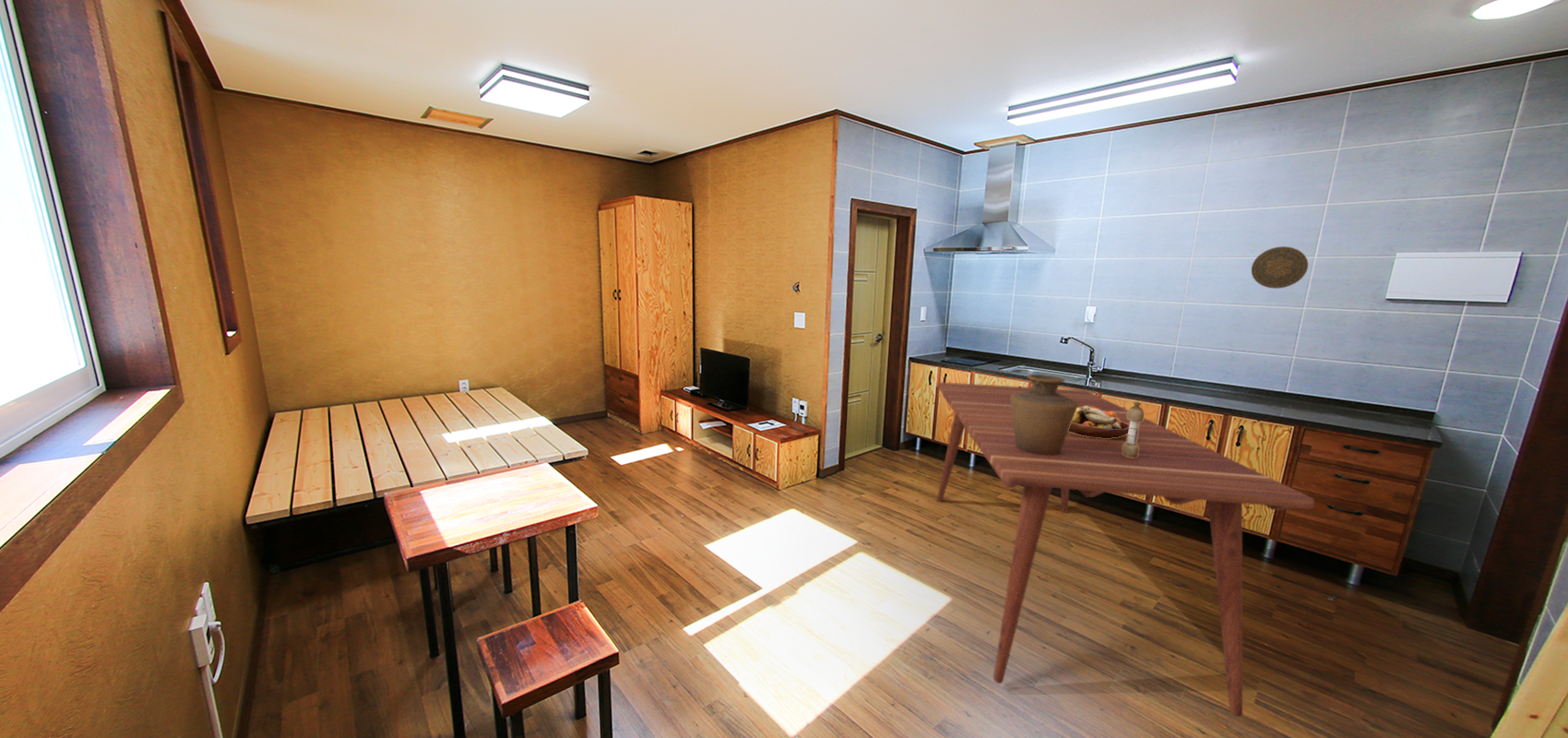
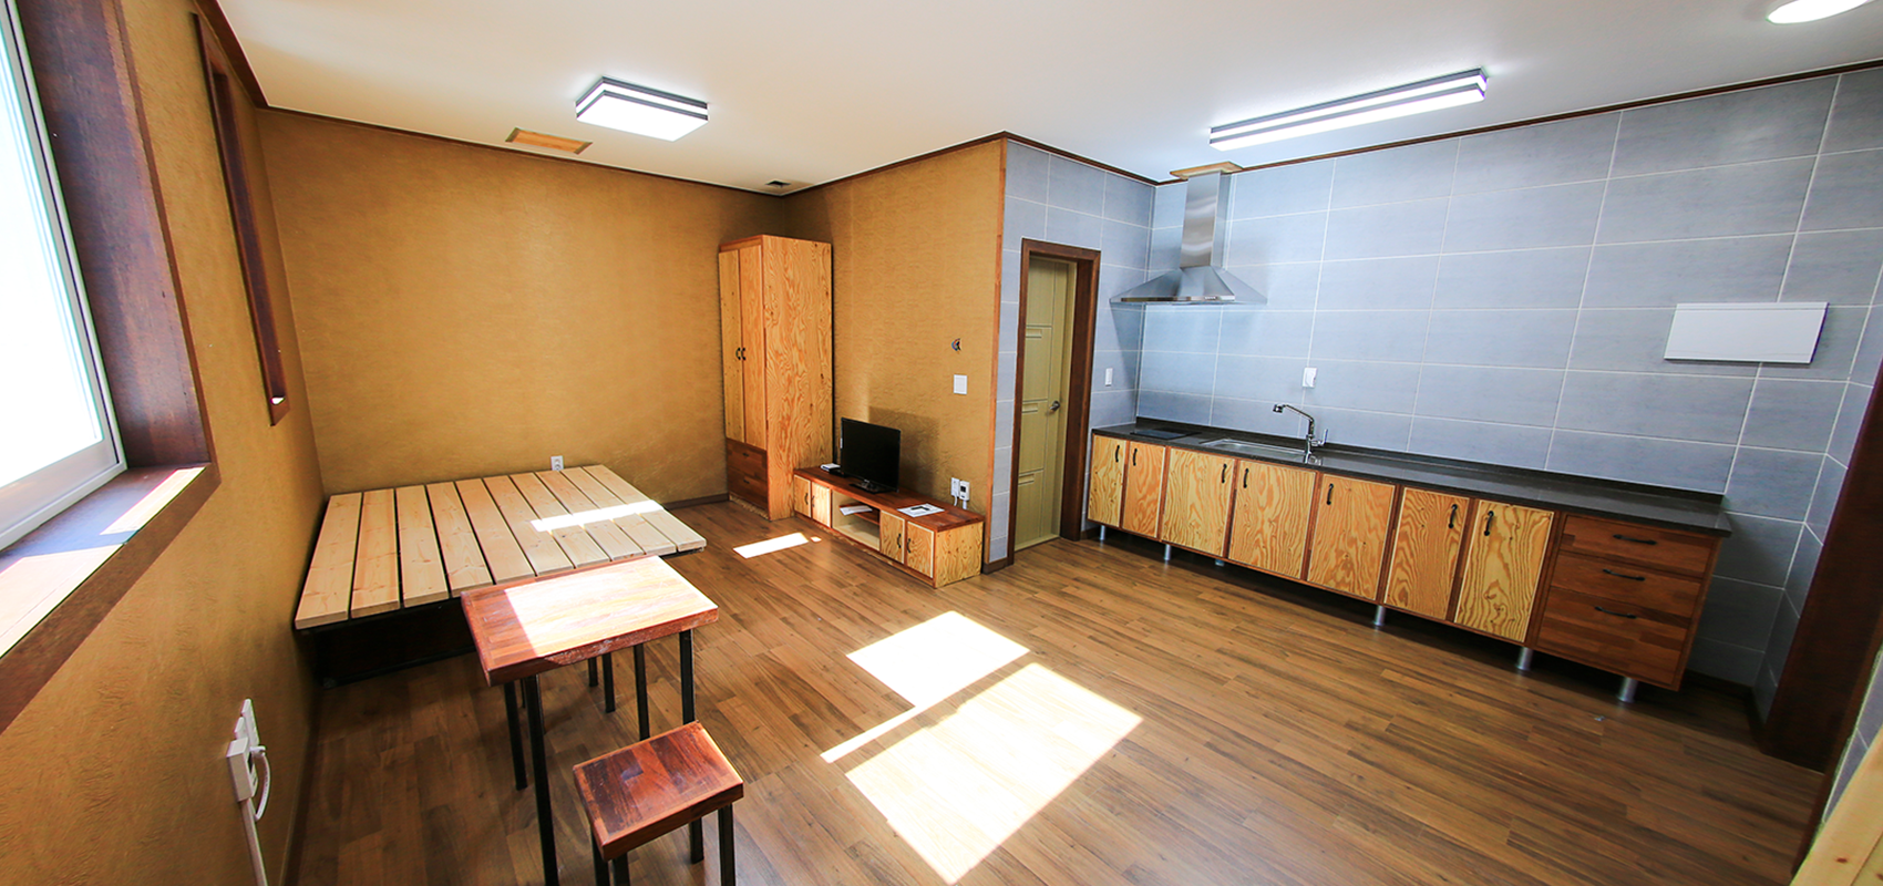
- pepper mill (1134, 428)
- vase (1041, 412)
- decorative plate (1278, 268)
- fruit bowl (1094, 418)
- dining table (1048, 500)
